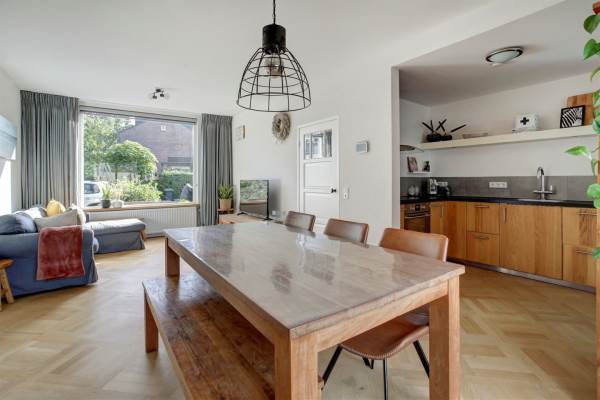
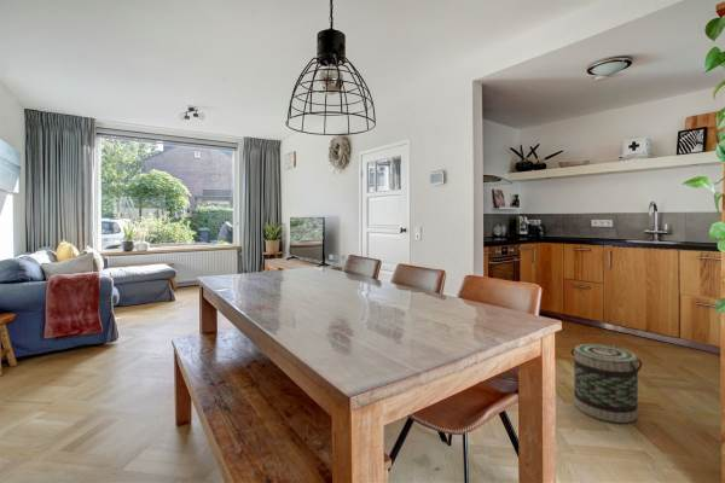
+ basket (605, 378)
